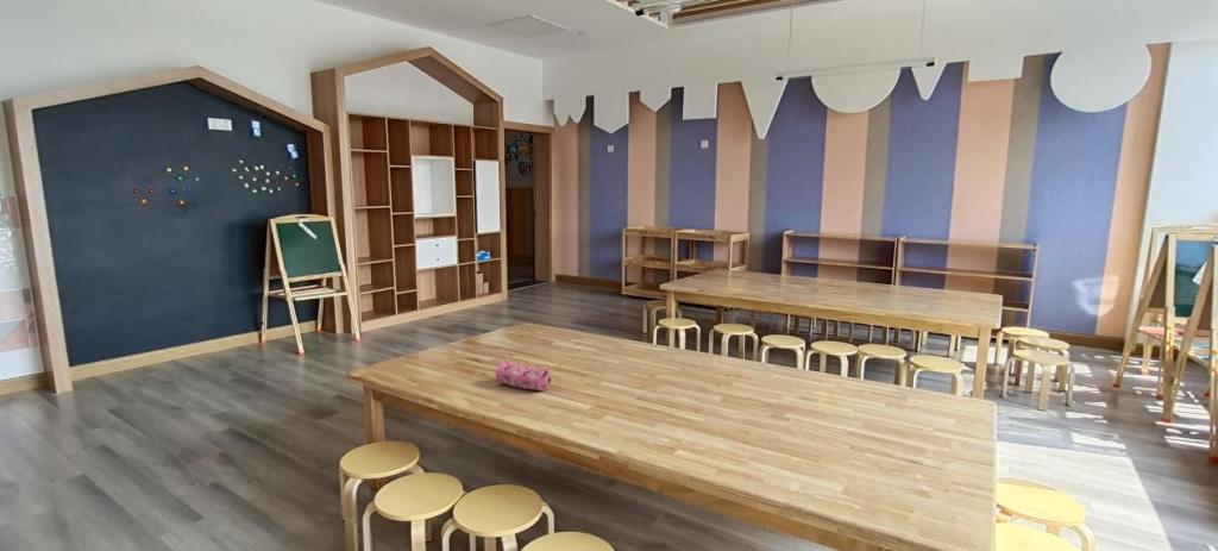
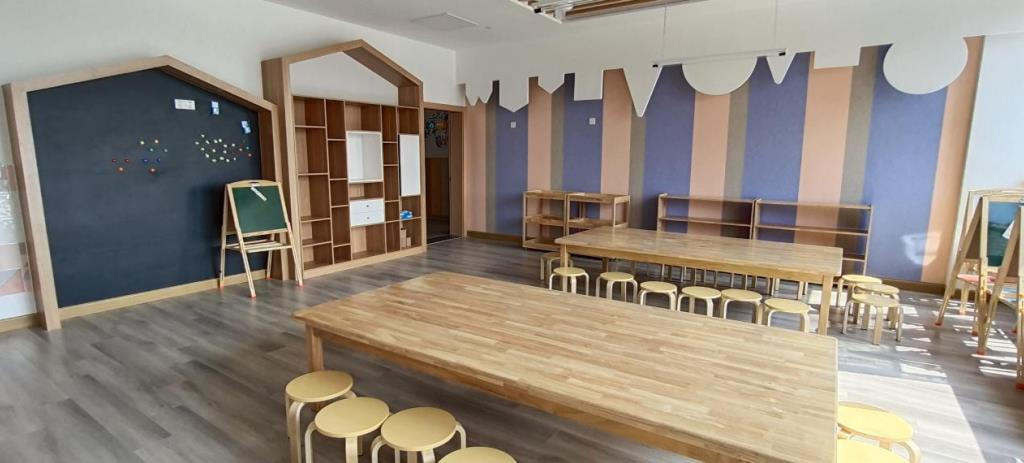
- pencil case (522, 375)
